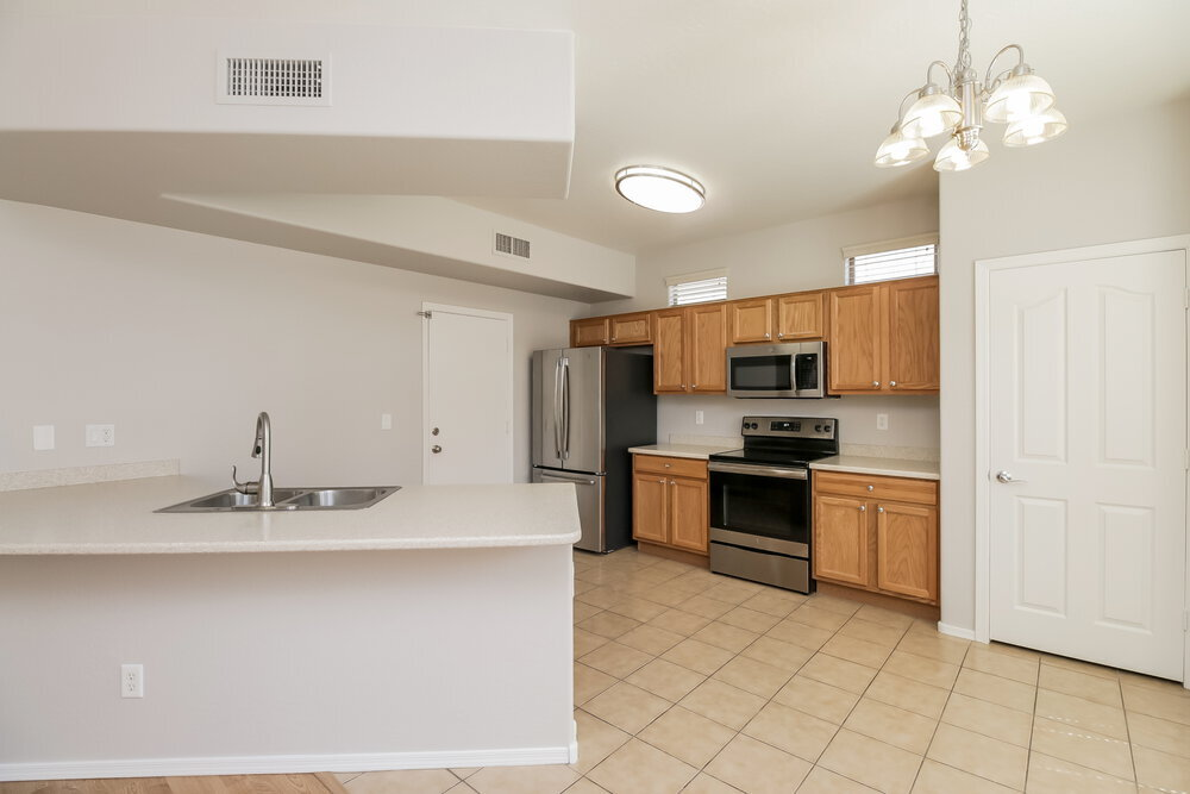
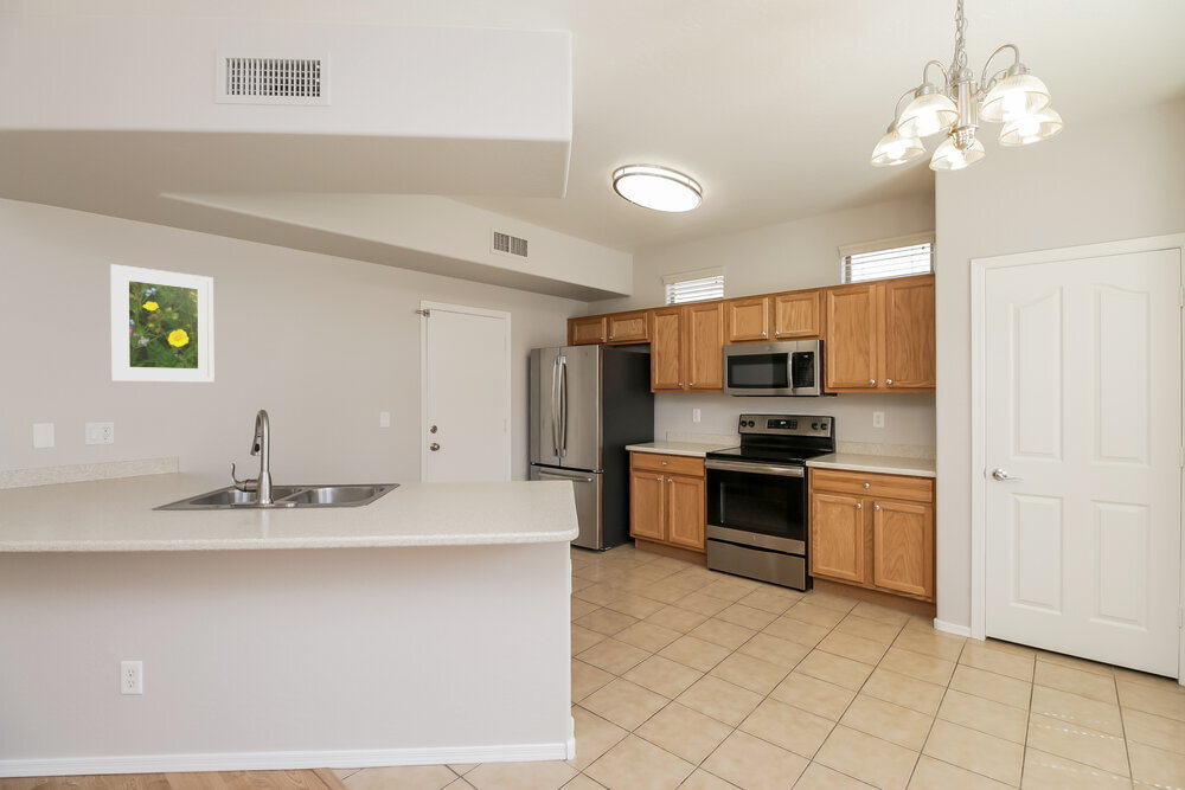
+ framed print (164, 326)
